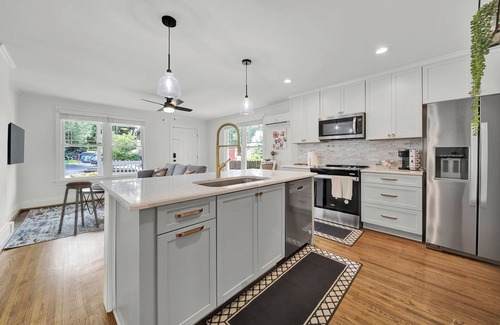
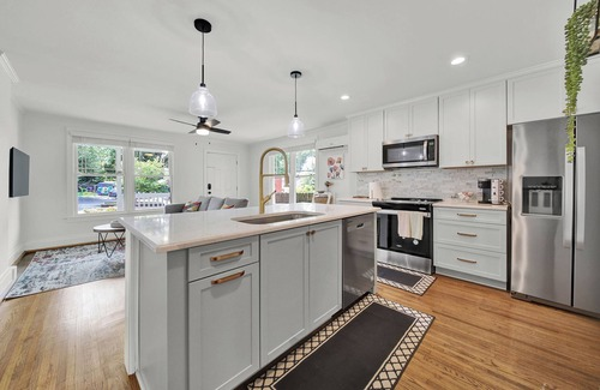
- music stool (77, 206)
